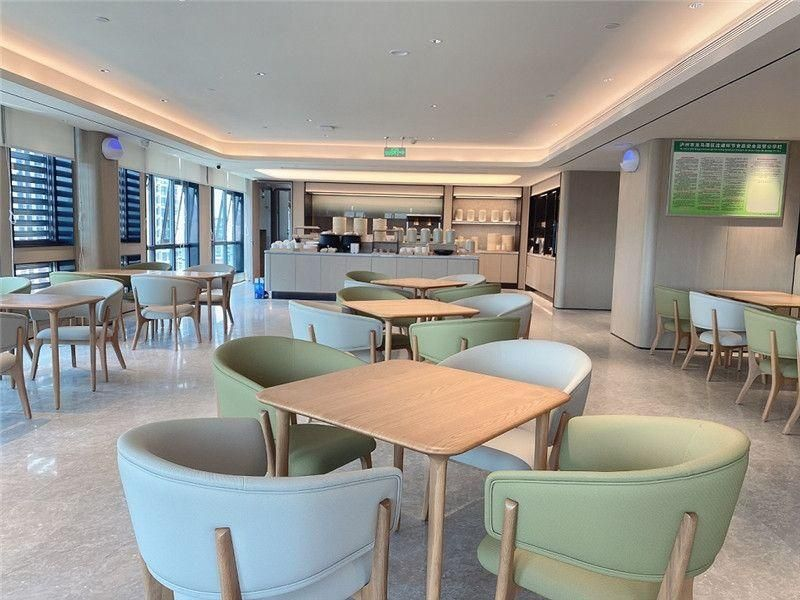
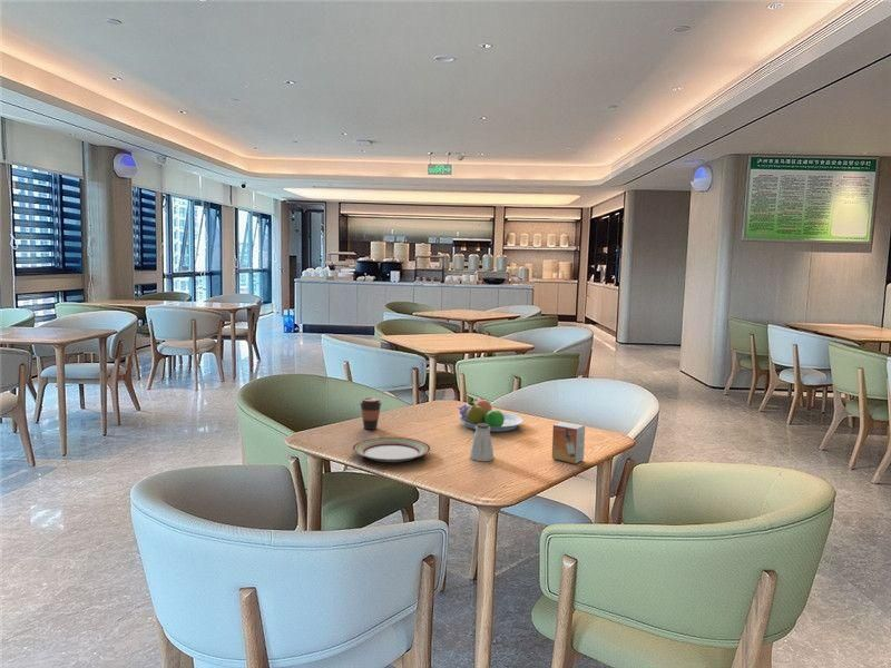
+ small box (568, 442)
+ plate (391, 450)
+ fruit bowl (489, 413)
+ coffee cup (370, 413)
+ saltshaker (482, 441)
